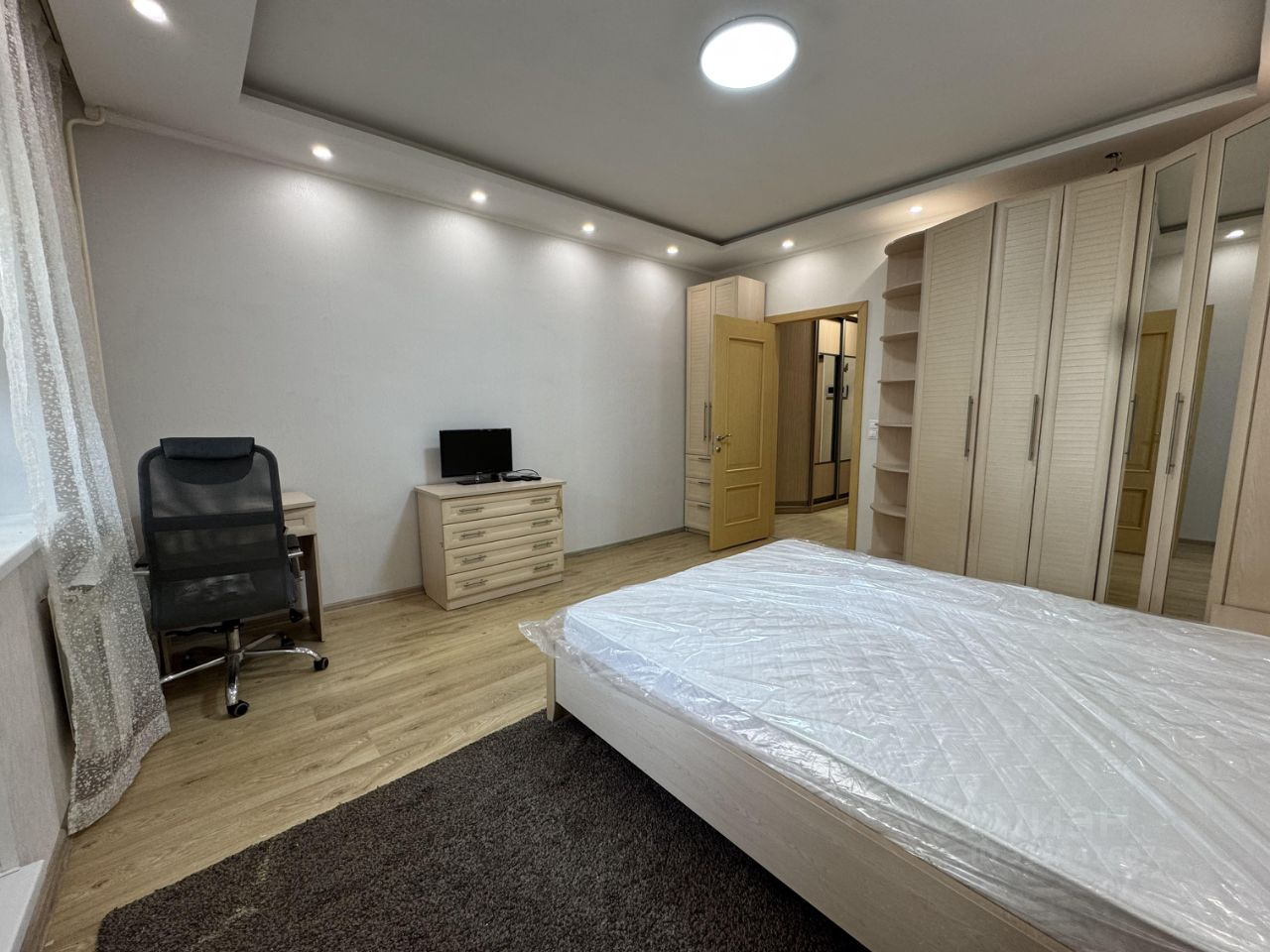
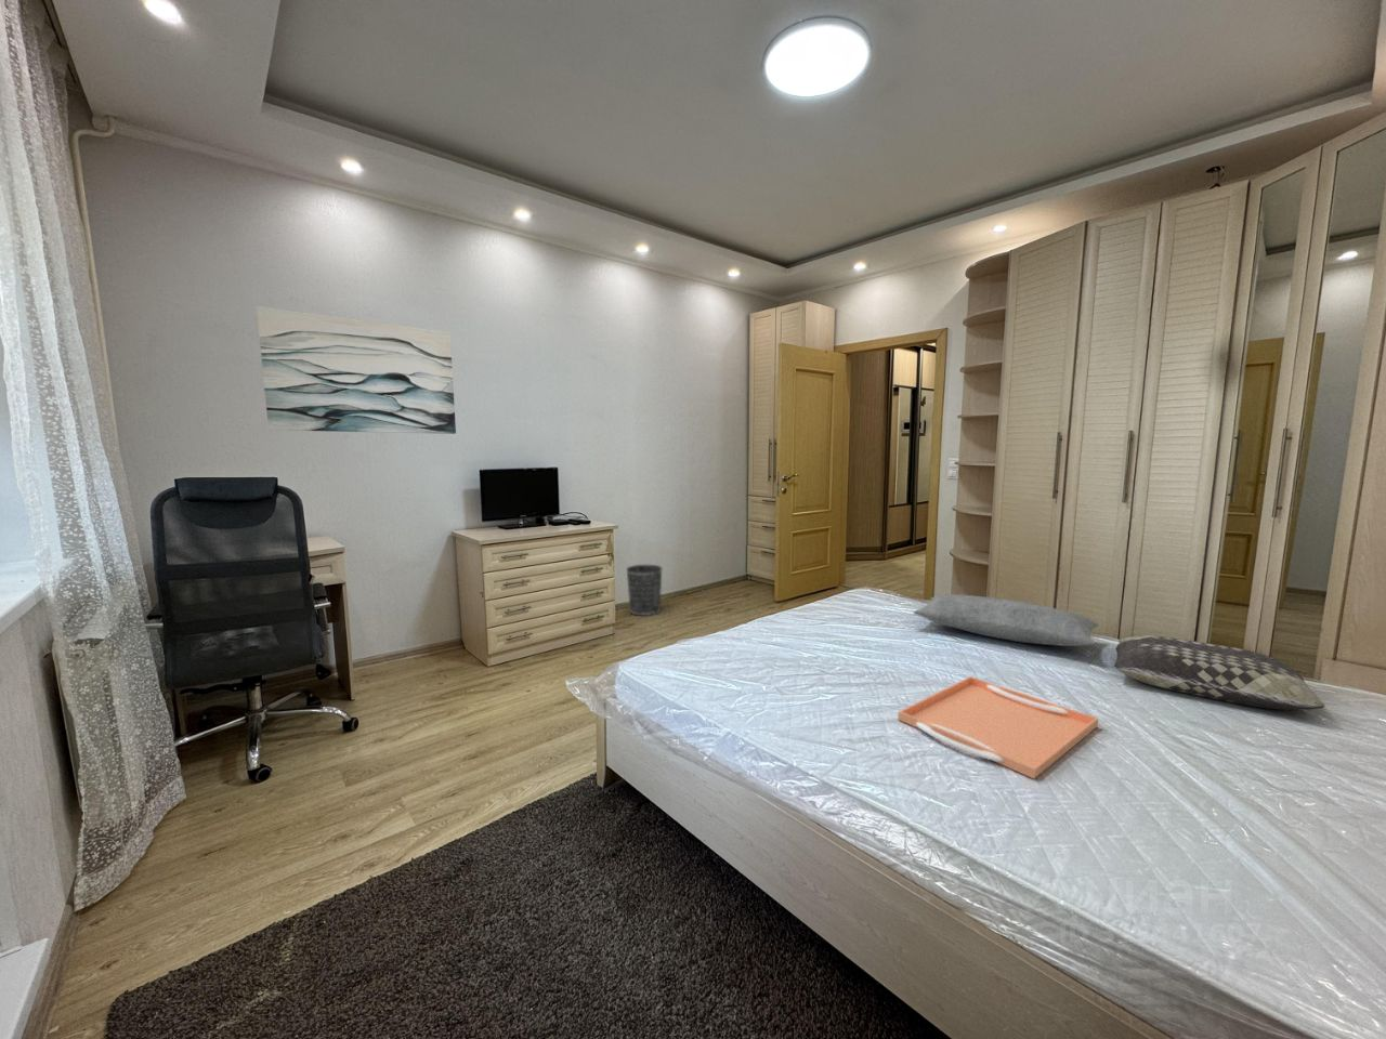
+ cushion (1204, 668)
+ pillow (1002, 618)
+ serving tray (996, 718)
+ wall art (366, 377)
+ wastebasket (644, 588)
